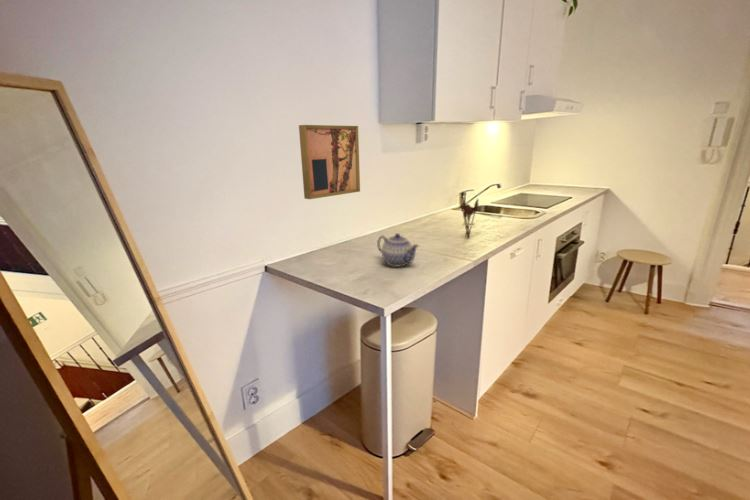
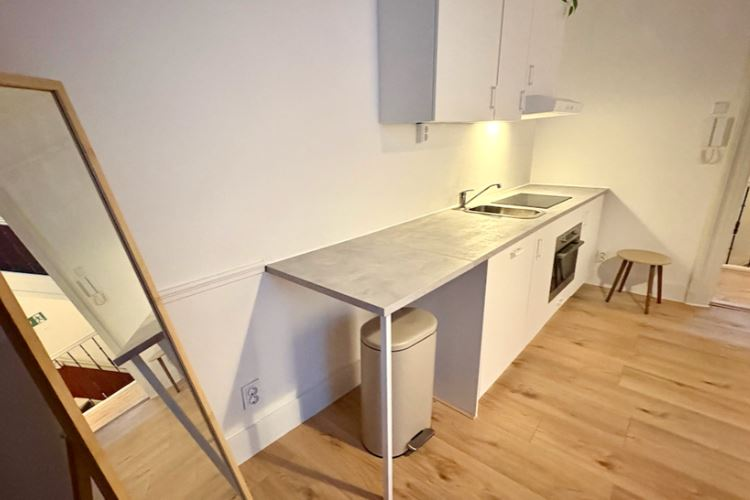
- utensil holder (469, 218)
- wall art (332, 161)
- teapot (397, 248)
